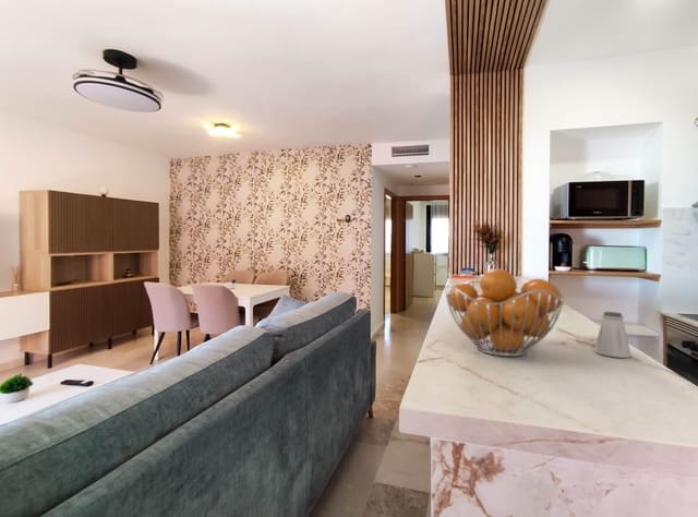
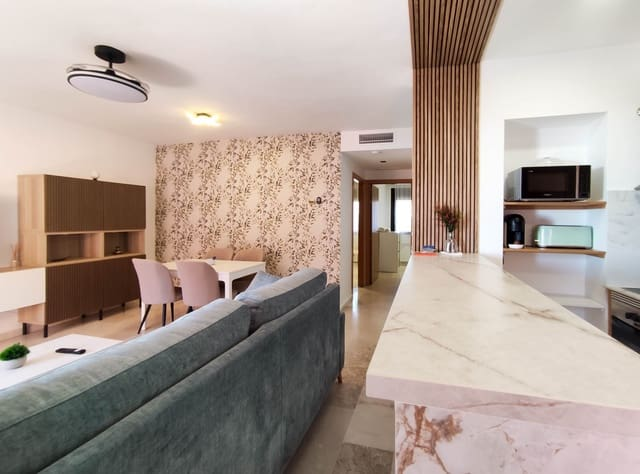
- saltshaker (612, 333)
- fruit basket (501, 309)
